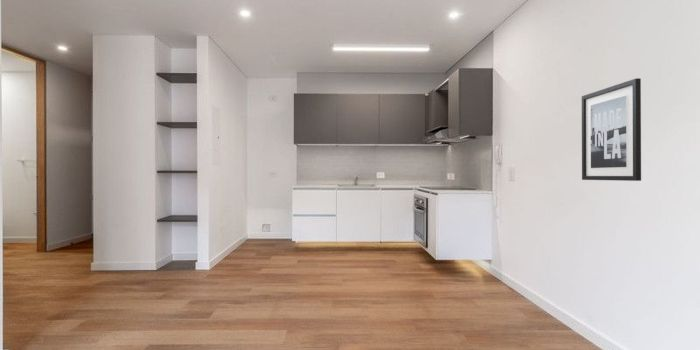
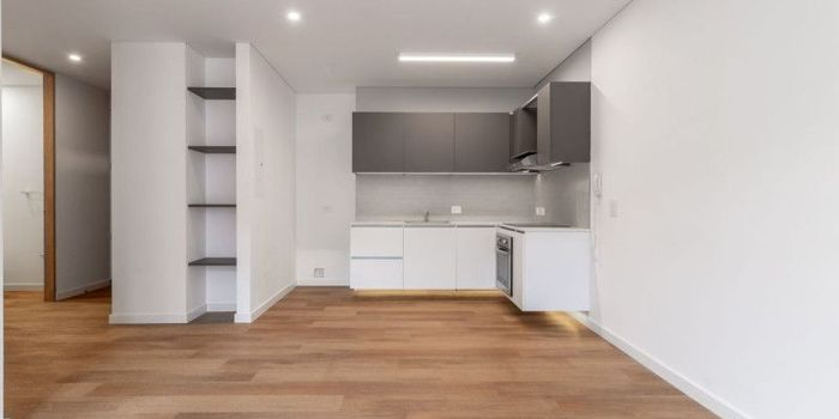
- wall art (608, 134)
